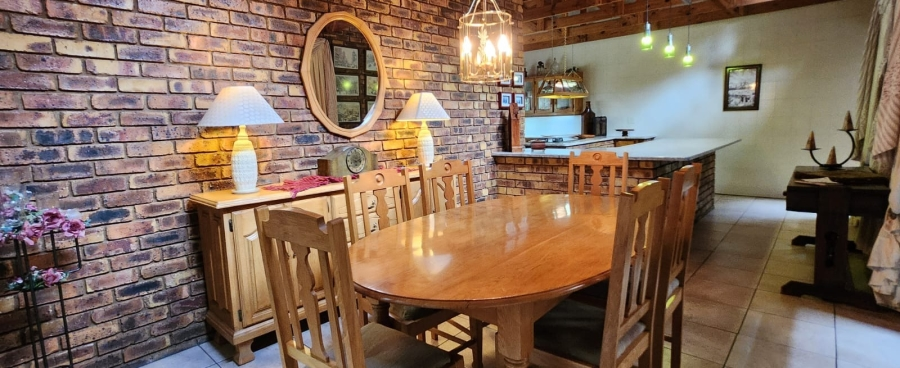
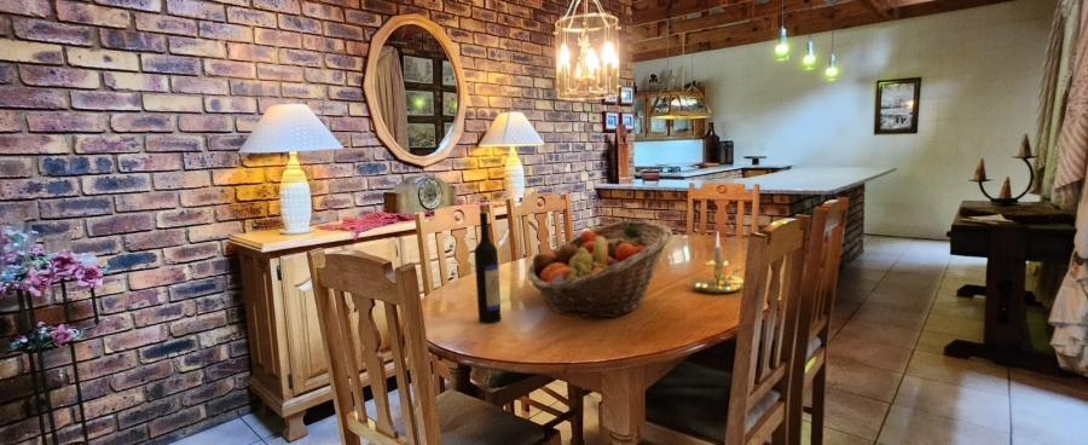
+ fruit basket (597, 264)
+ candle holder (720, 259)
+ wine bottle (486, 264)
